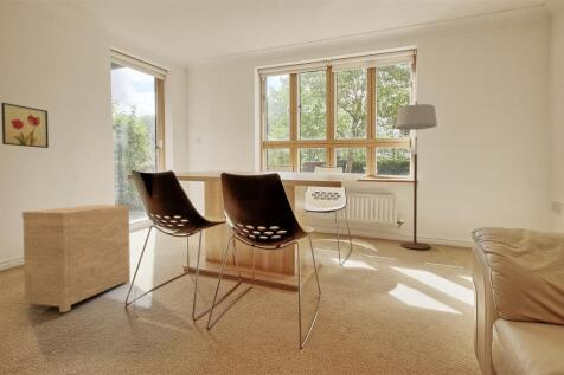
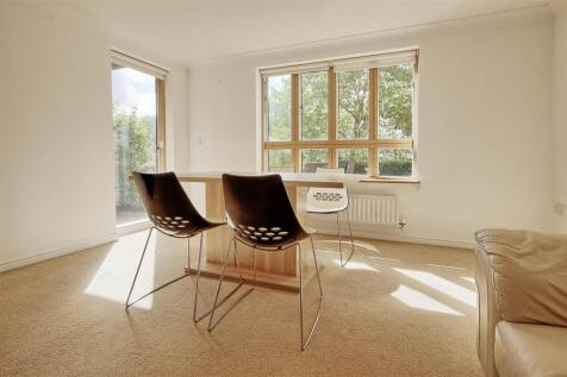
- floor lamp (415, 173)
- wall art (25, 127)
- side table (78, 251)
